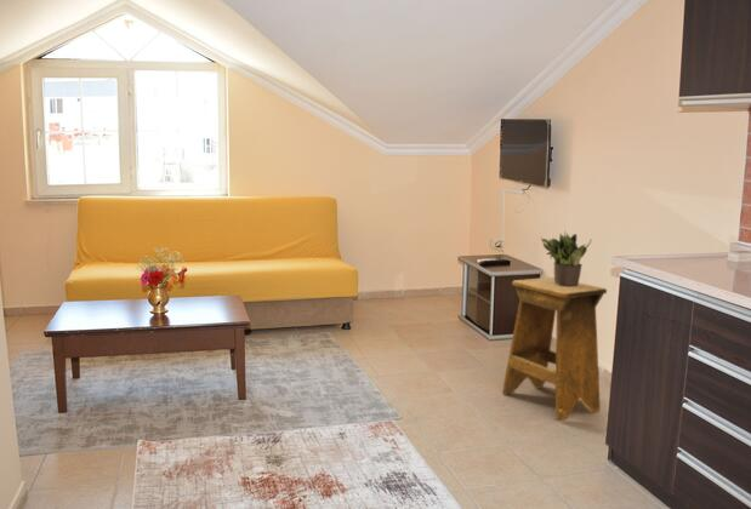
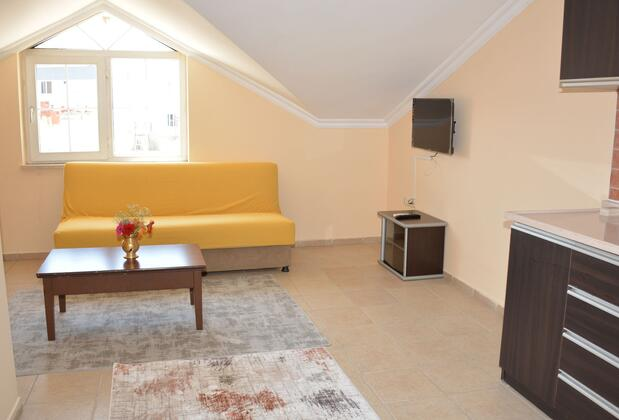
- potted plant (564, 254)
- stool (556, 343)
